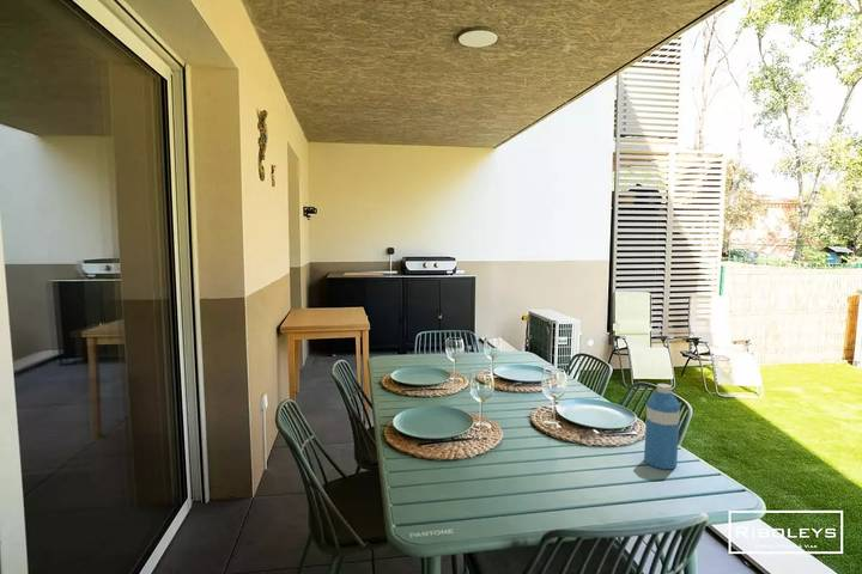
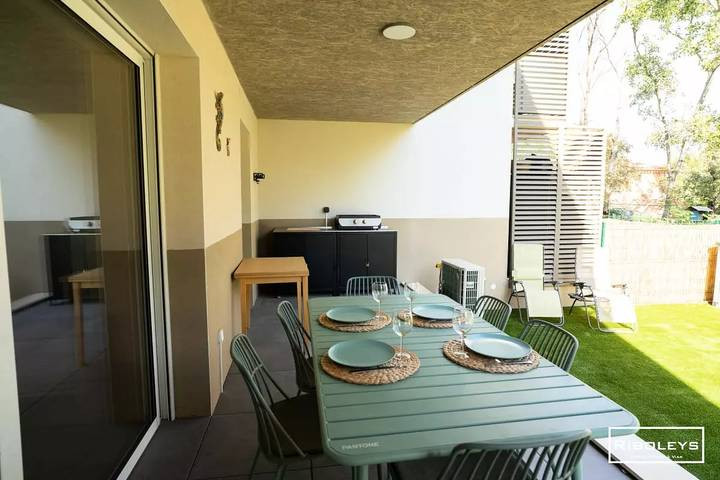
- water bottle (662, 423)
